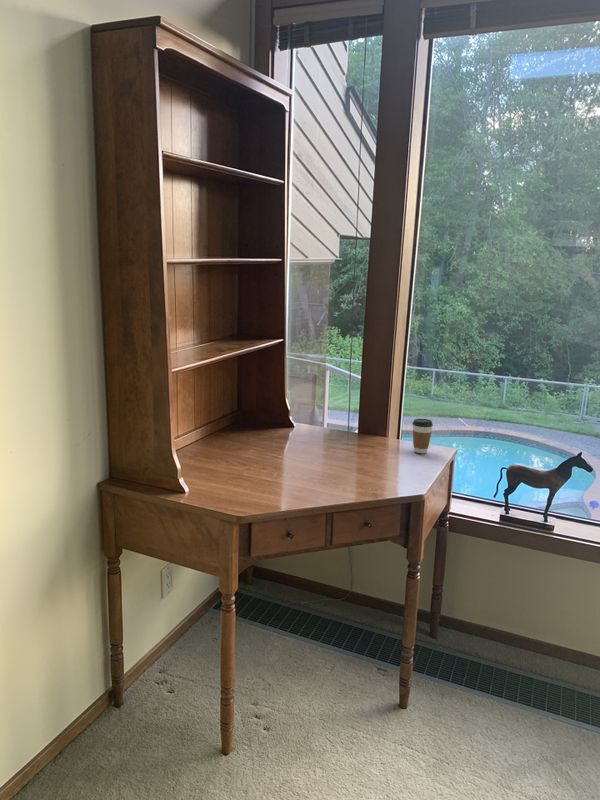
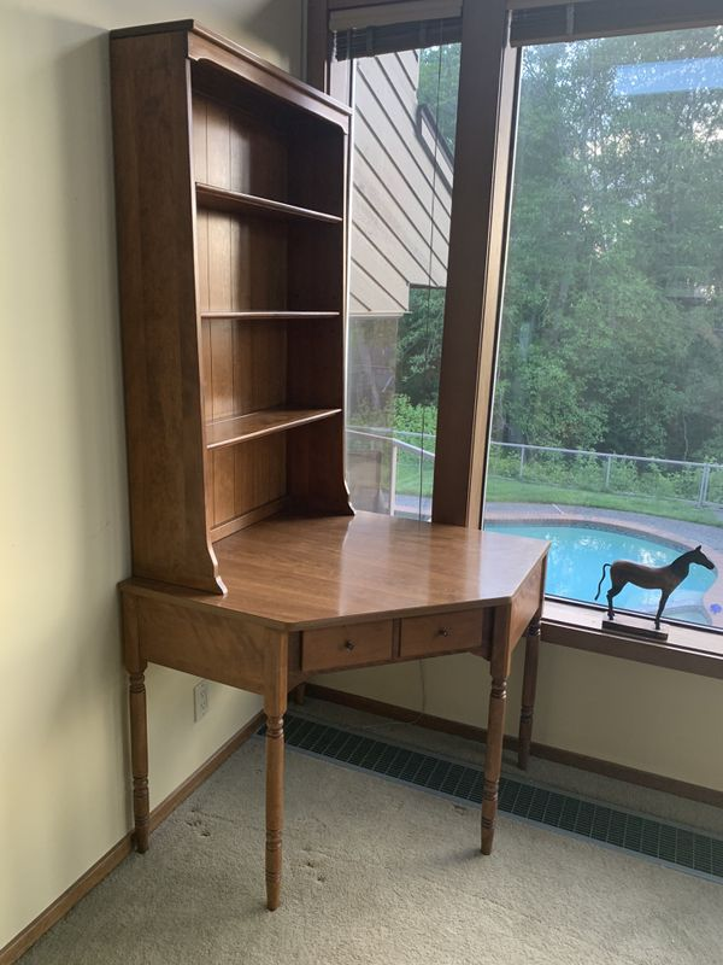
- coffee cup (421, 435)
